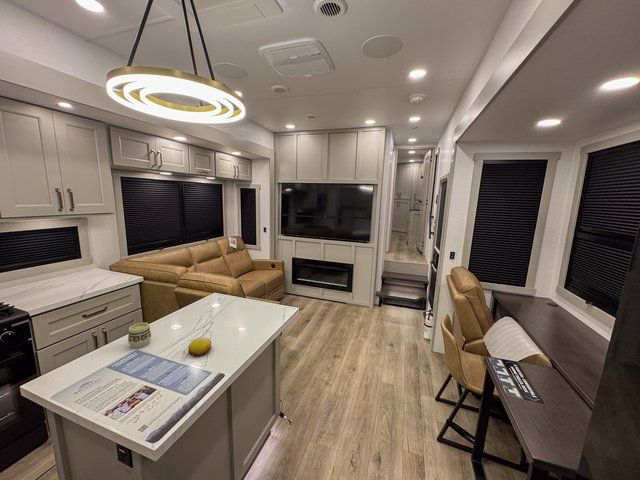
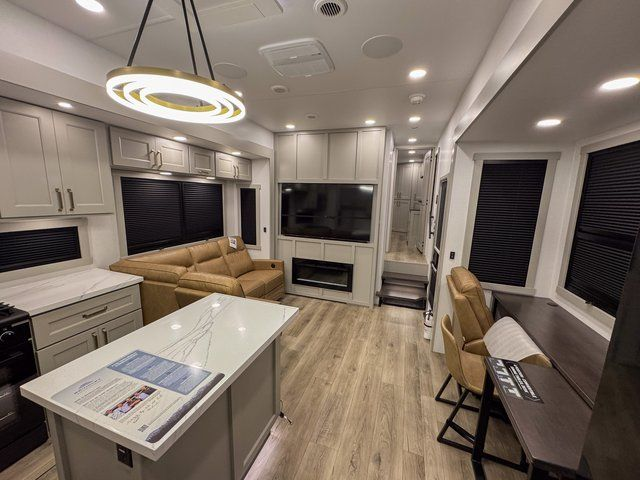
- fruit (200, 344)
- cup (139, 335)
